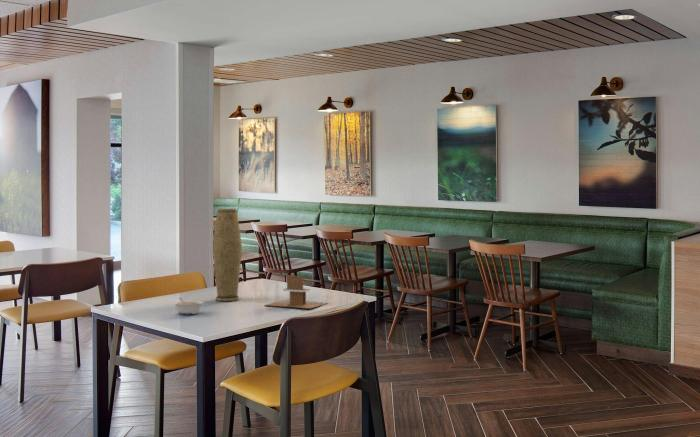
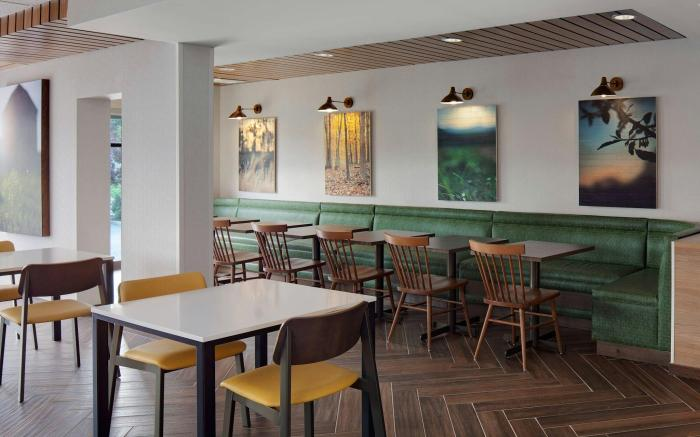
- legume (187, 306)
- vase (227, 254)
- napkin holder (296, 289)
